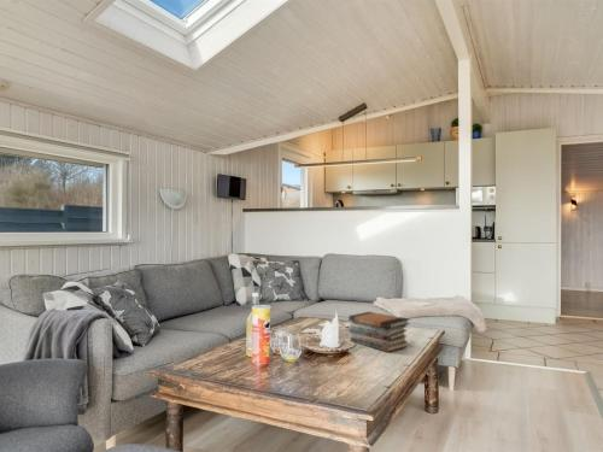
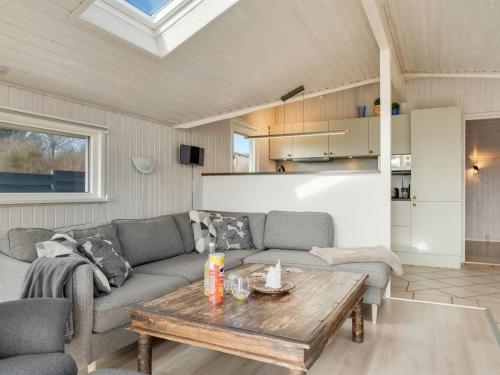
- book stack (377, 330)
